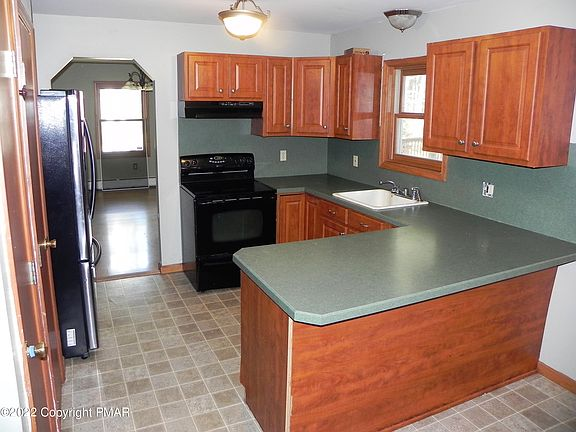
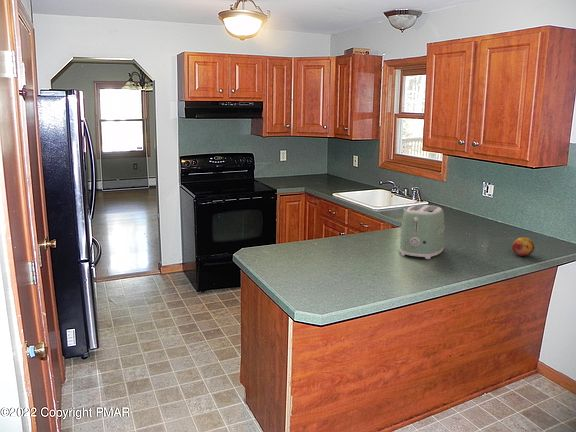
+ toaster (422, 229)
+ fruit (523, 246)
